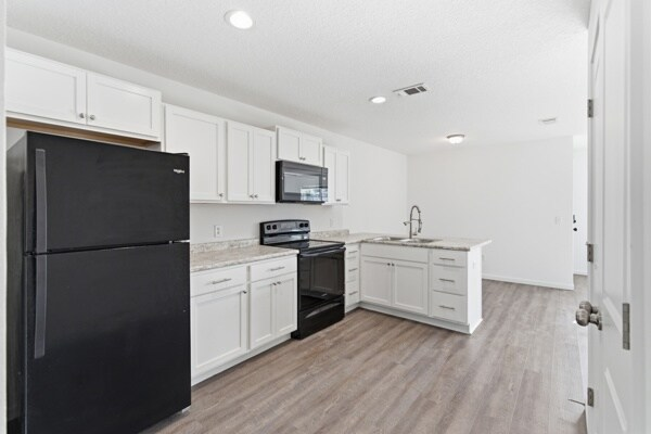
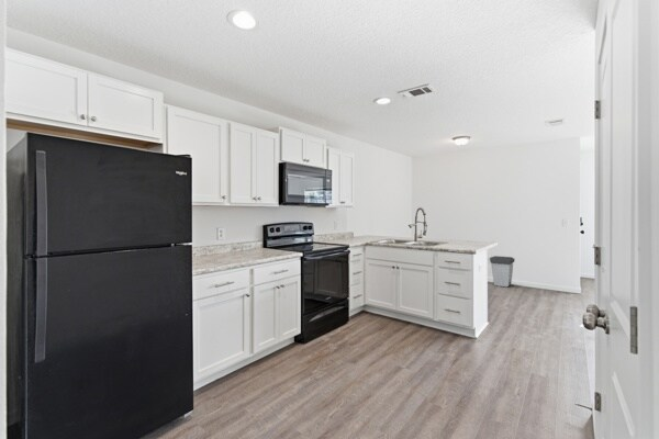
+ trash can (502, 270)
